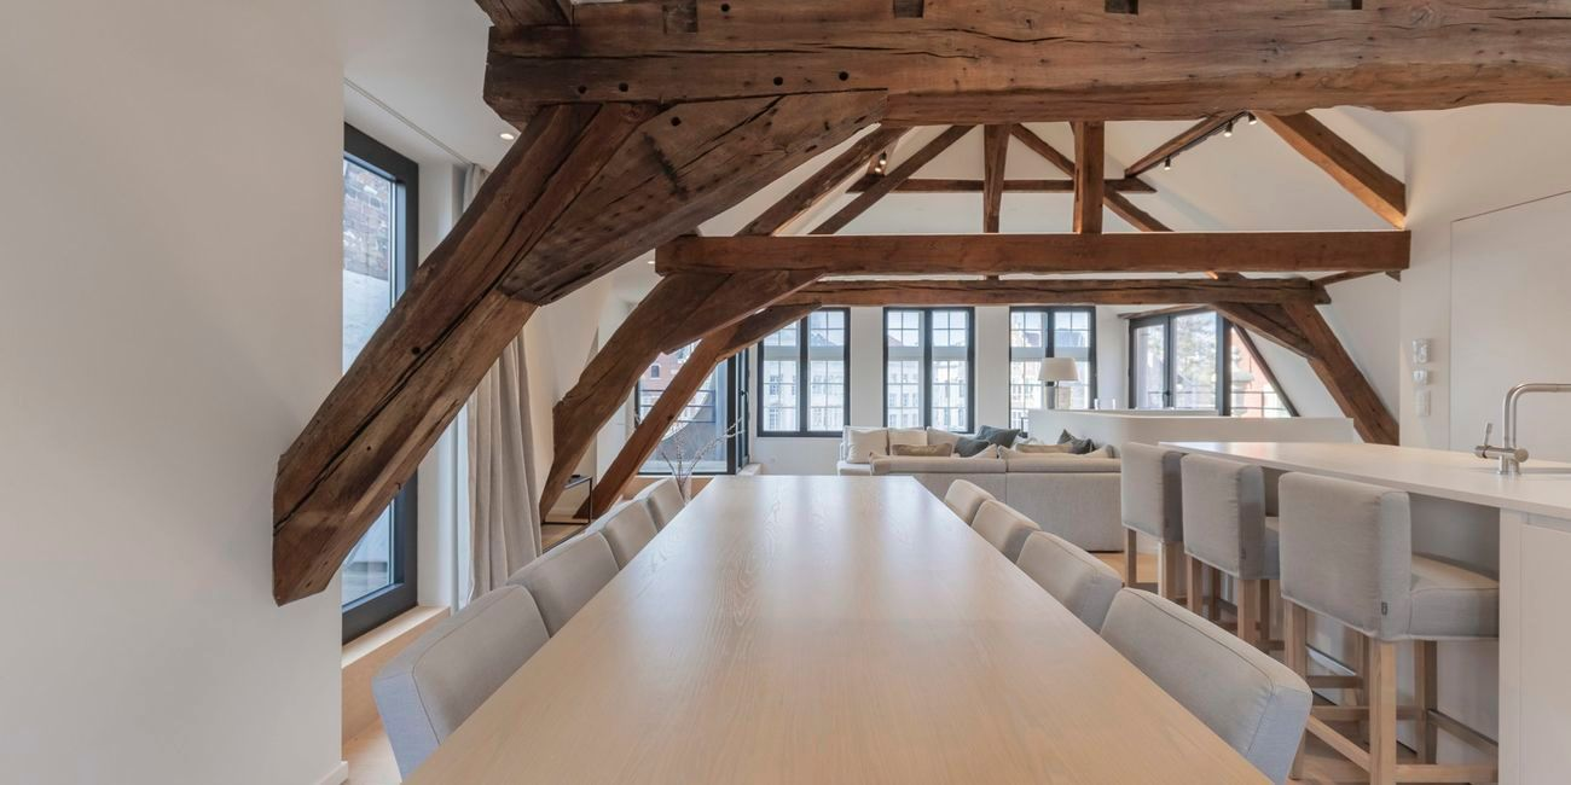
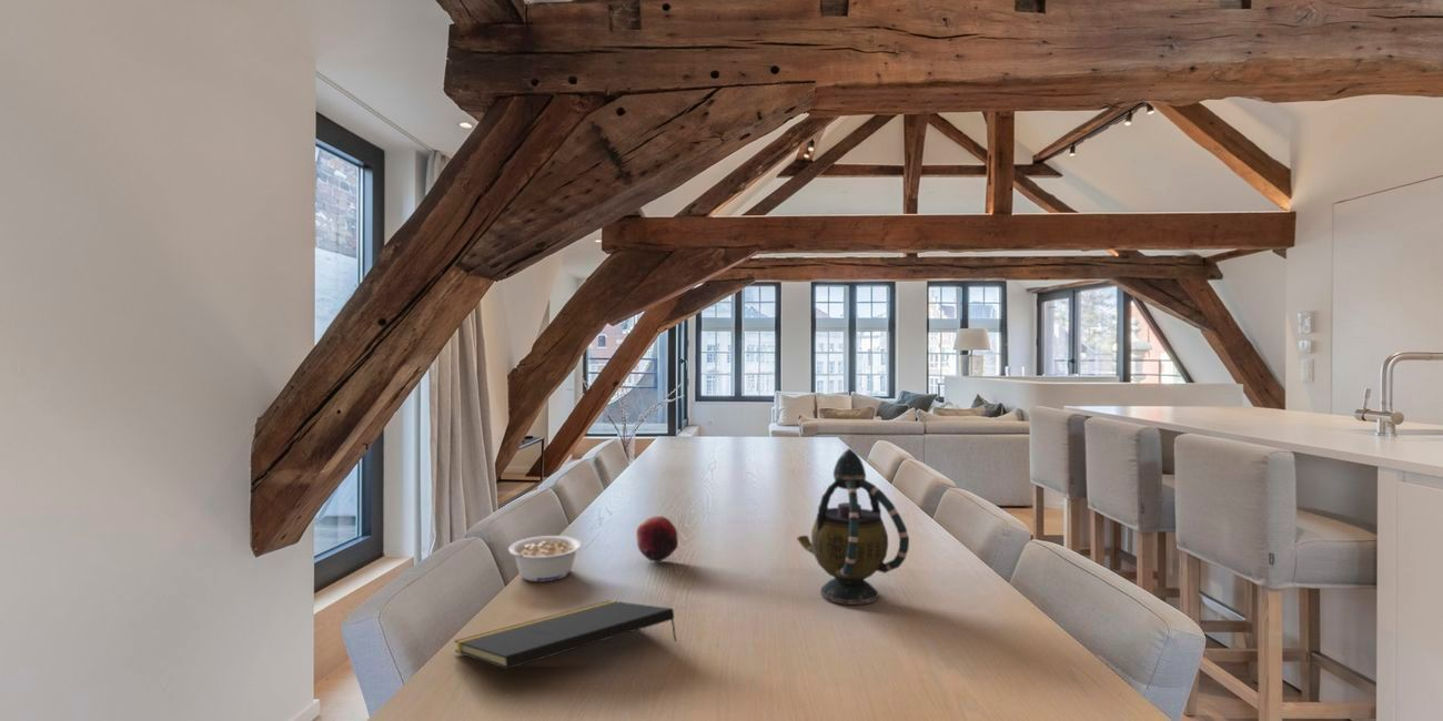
+ notepad (565, 629)
+ teapot (837, 516)
+ legume (545, 557)
+ fruit (657, 538)
